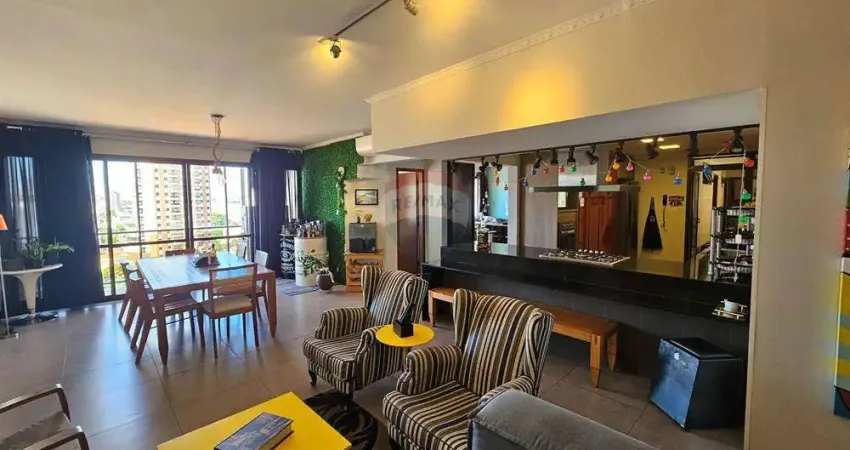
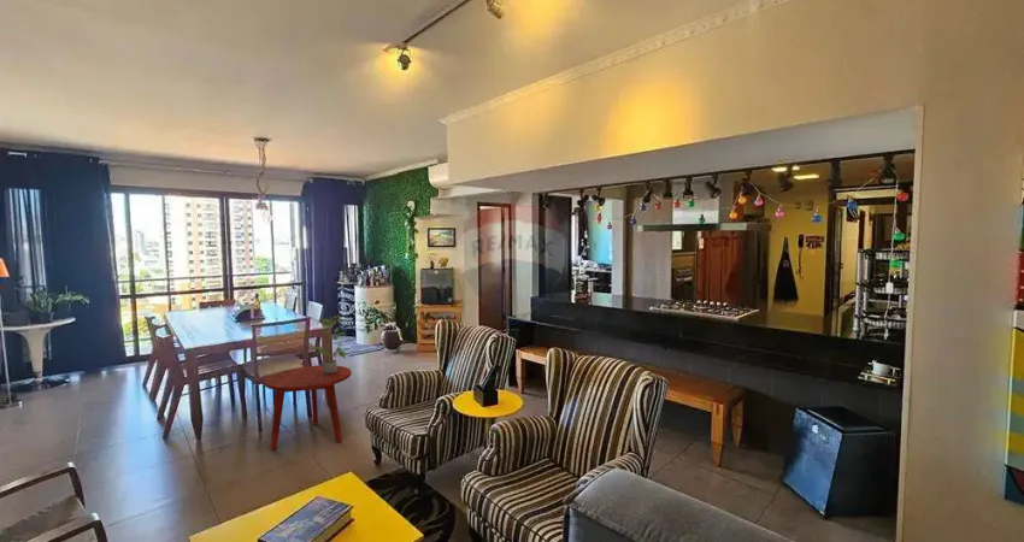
+ potted plant (334, 338)
+ side table (312, 406)
